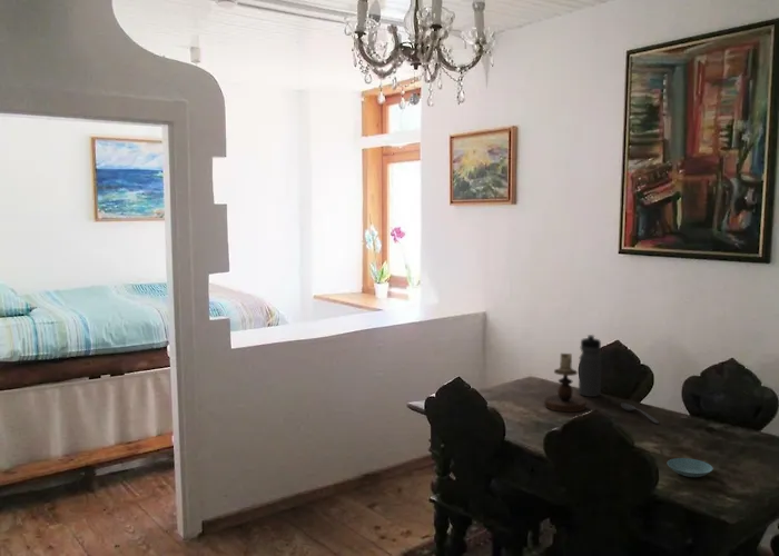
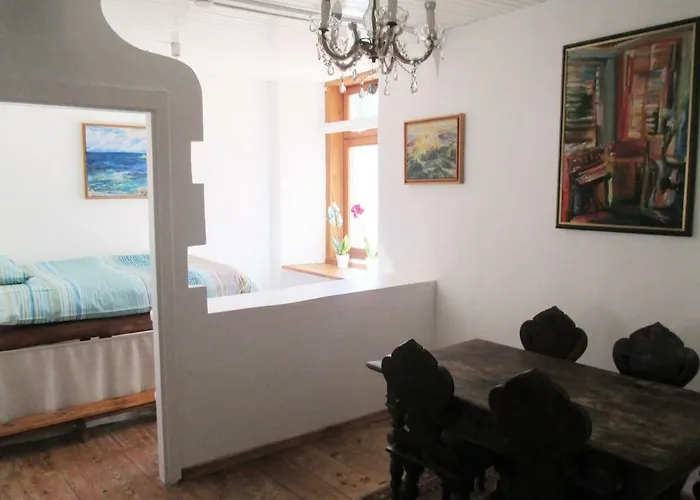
- soupspoon (640, 410)
- water bottle (590, 365)
- saucer (689, 468)
- candlestick (565, 379)
